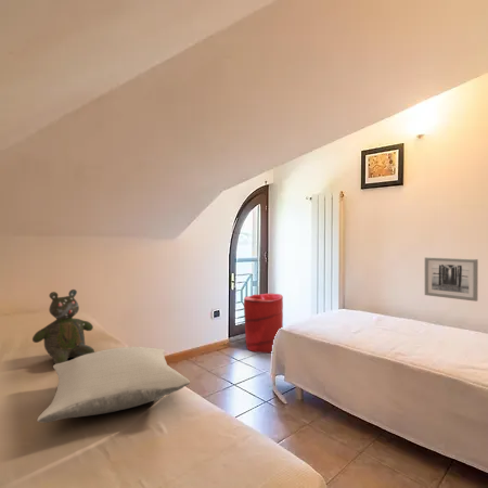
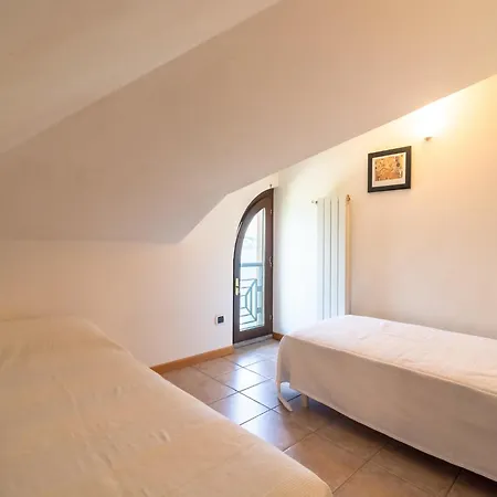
- pillow (116, 375)
- wall art (449, 278)
- laundry hamper (262, 320)
- teddy bear (67, 325)
